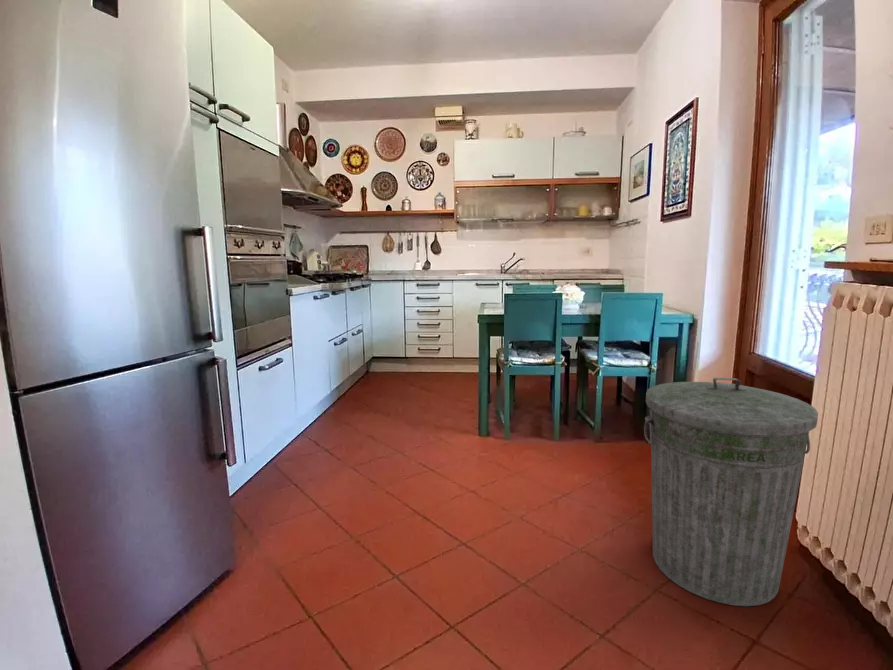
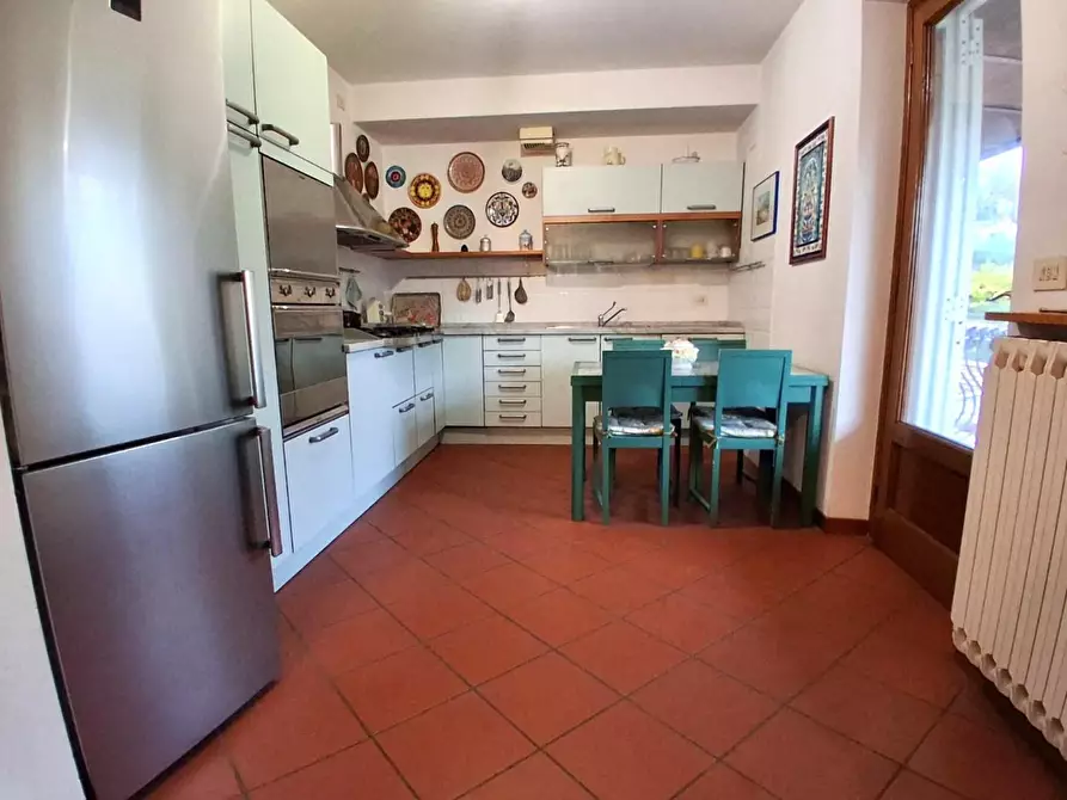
- trash can (719, 475)
